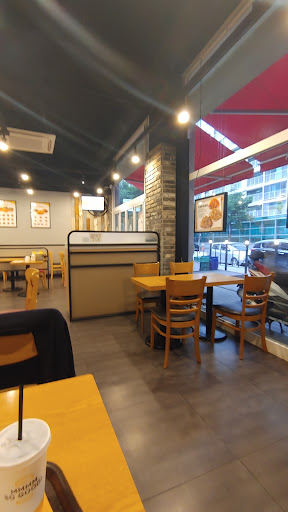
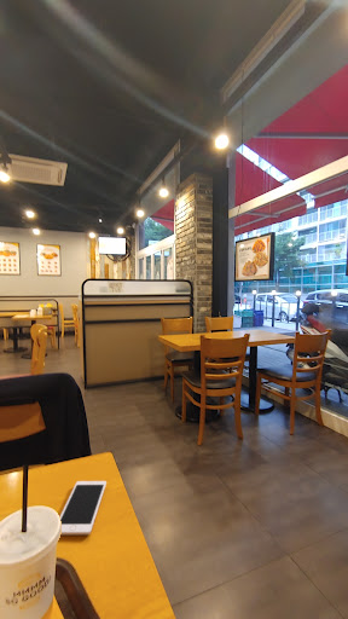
+ cell phone (82, 504)
